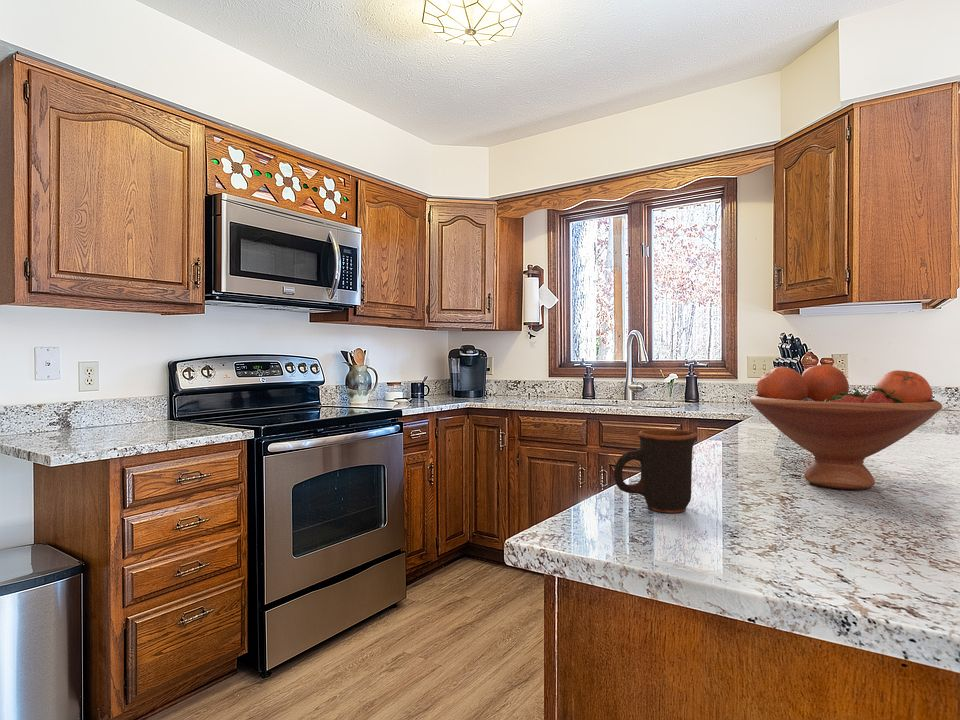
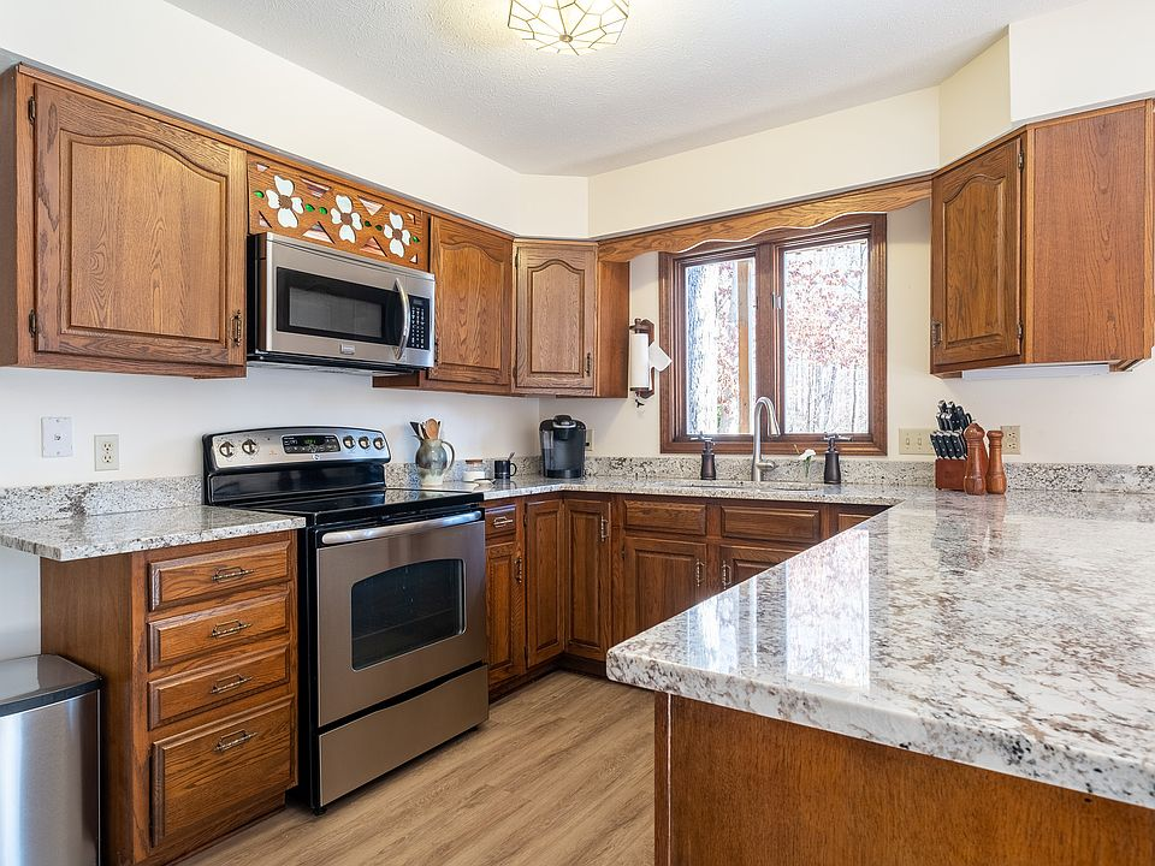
- mug (655, 470)
- fruit bowl (838, 424)
